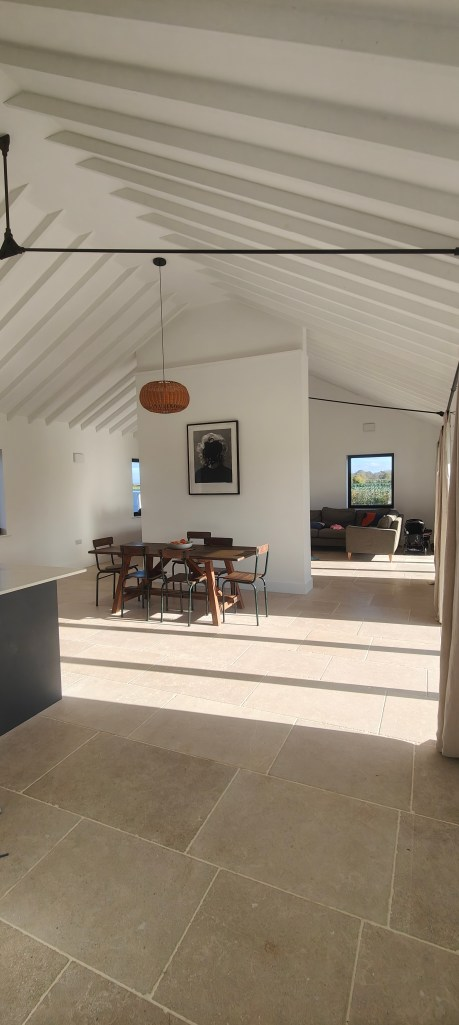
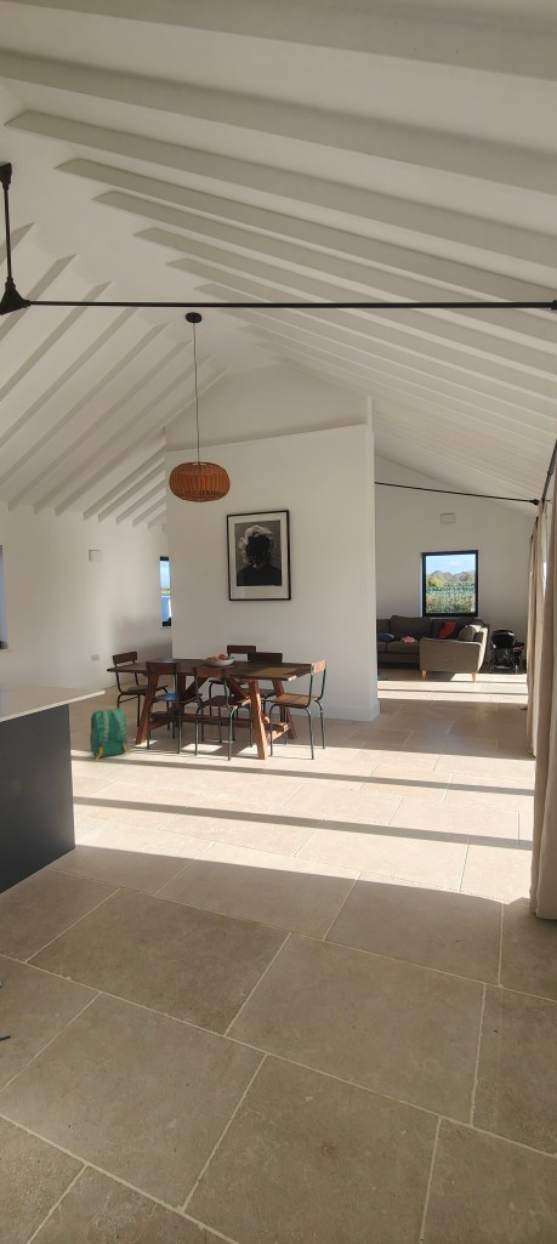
+ backpack (108, 729)
